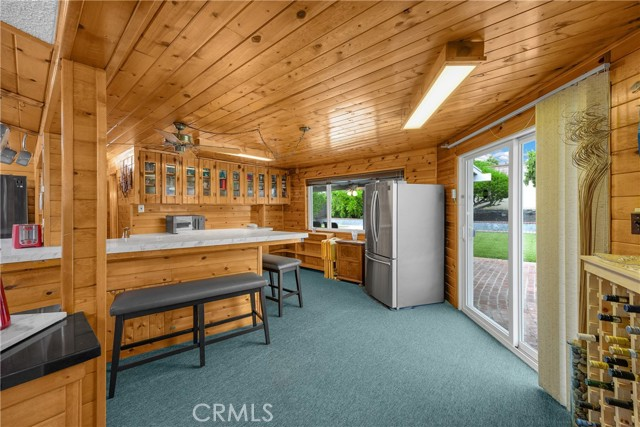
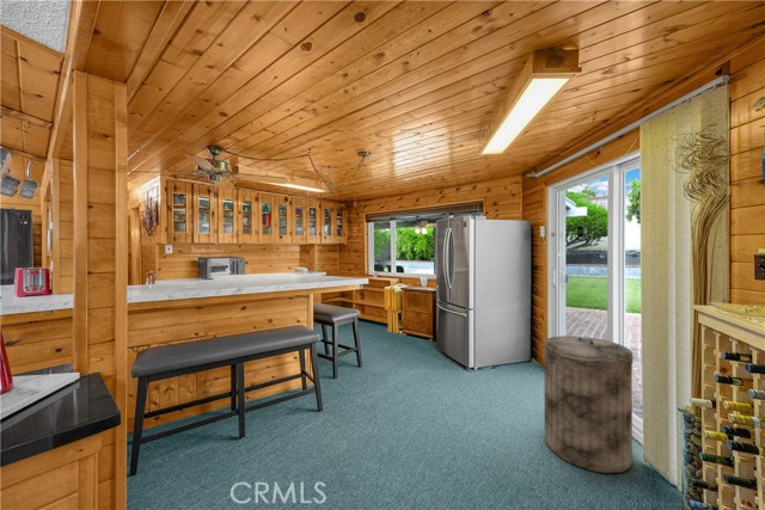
+ trash can (586, 393)
